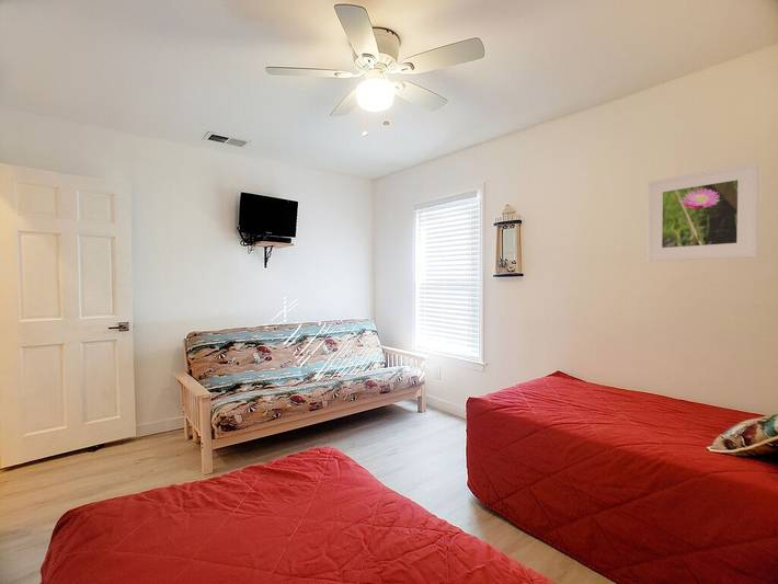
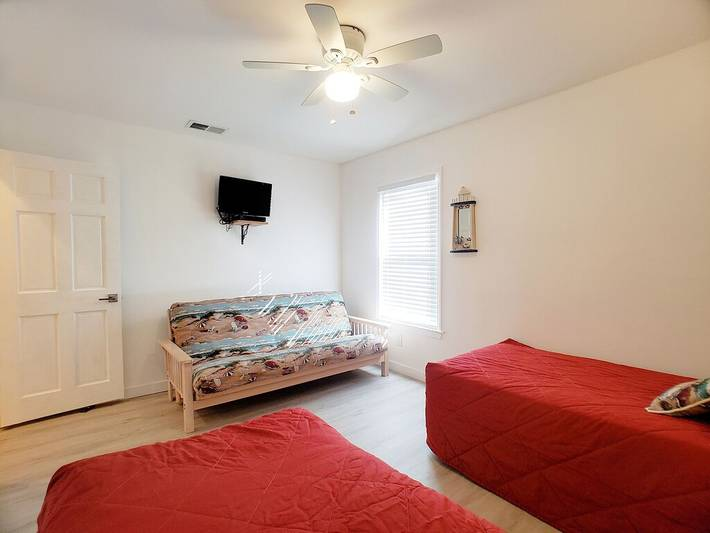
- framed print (697, 216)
